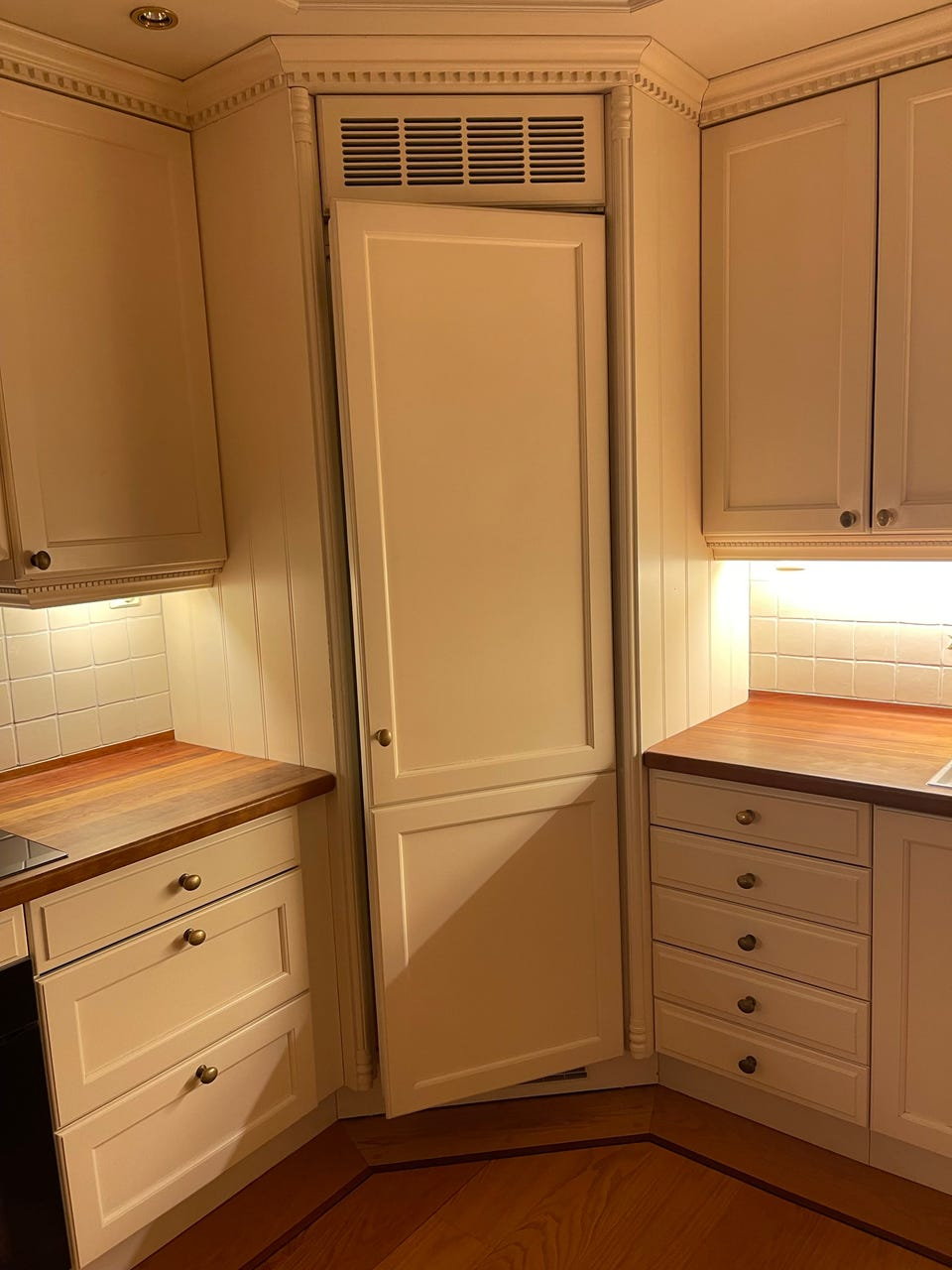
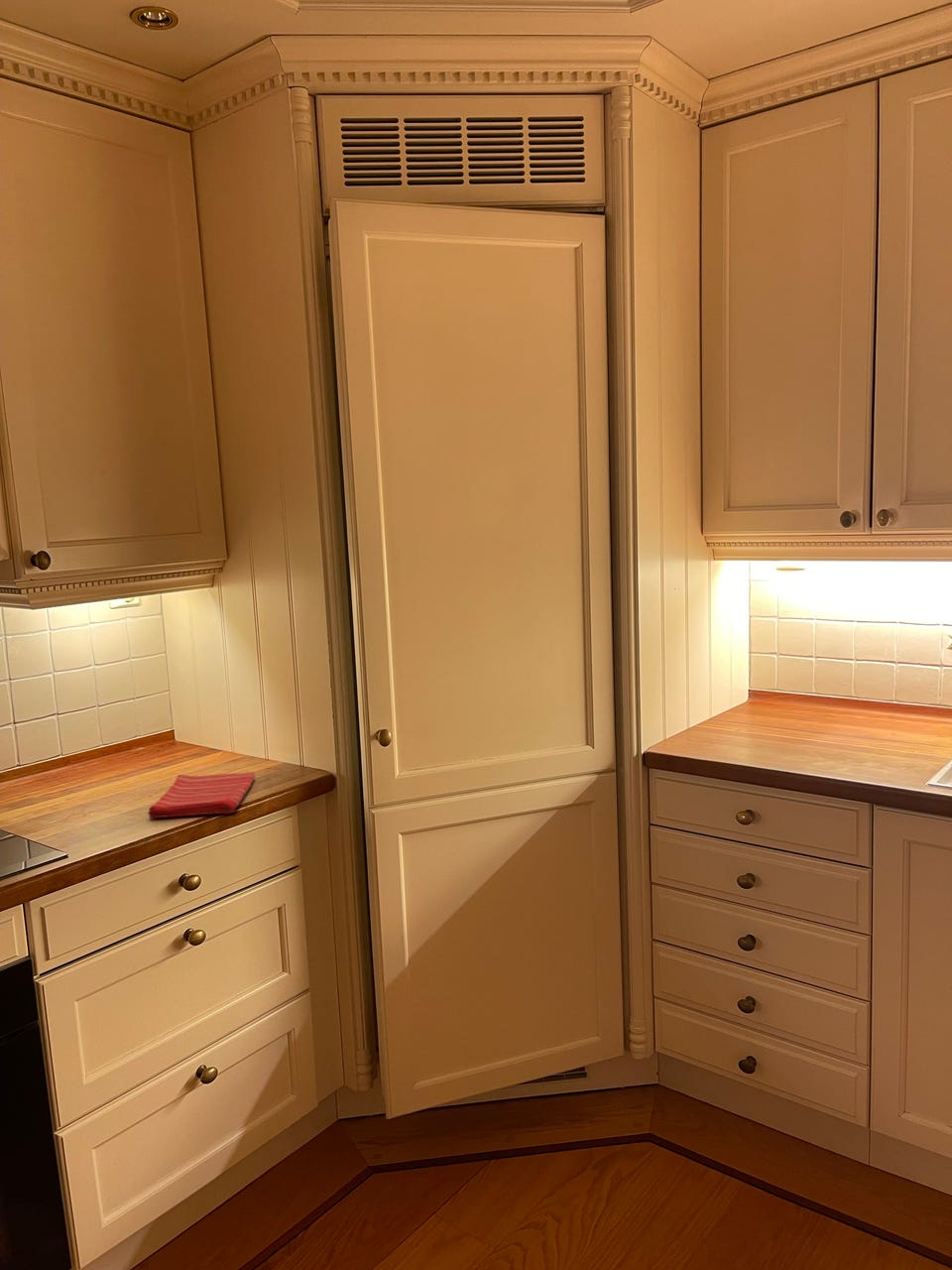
+ dish towel (203, 792)
